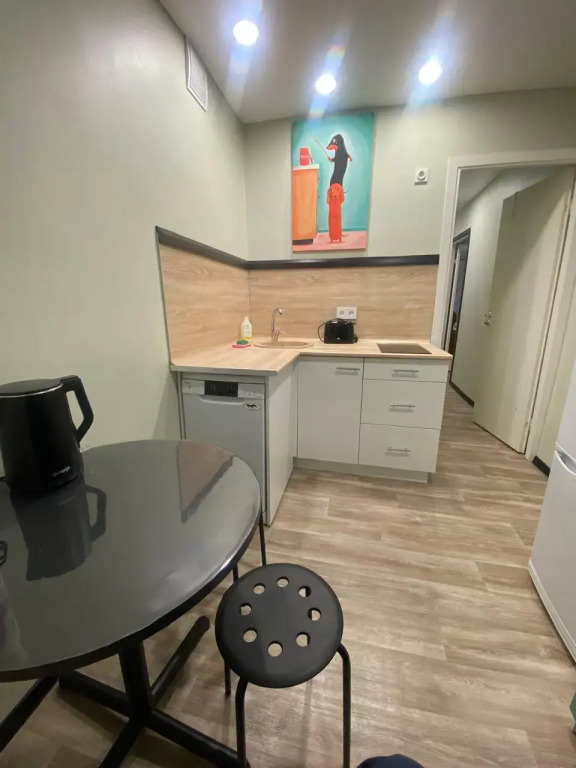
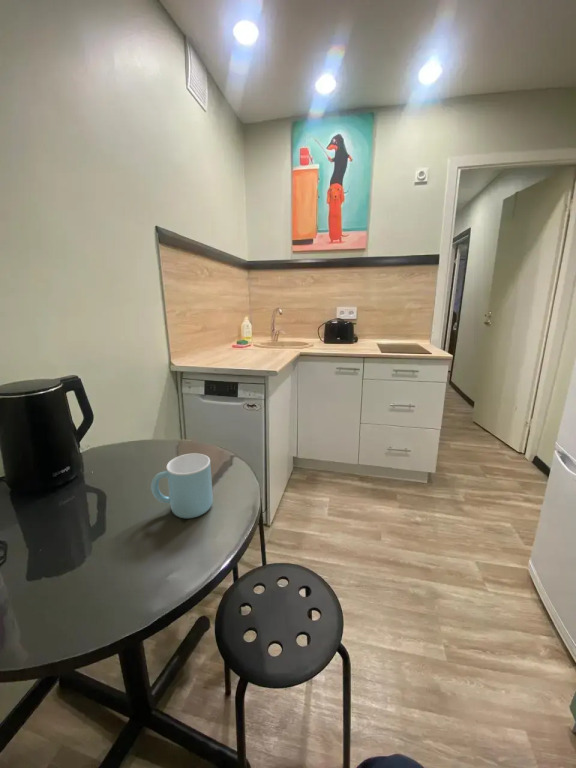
+ mug (182, 486)
